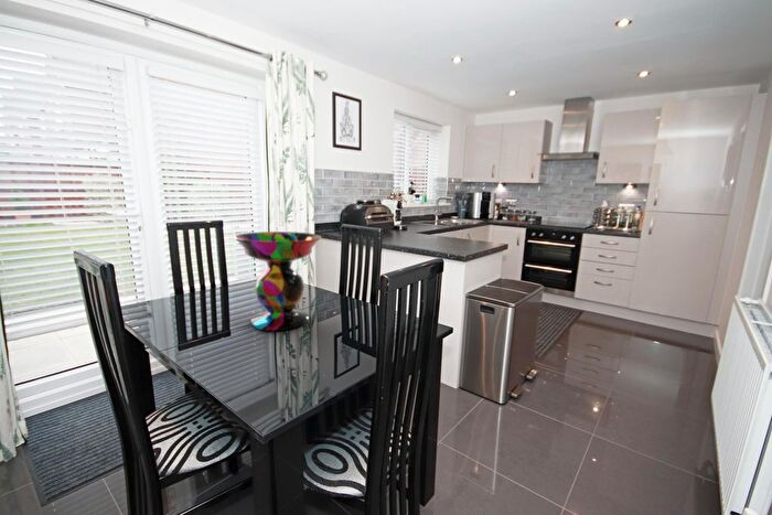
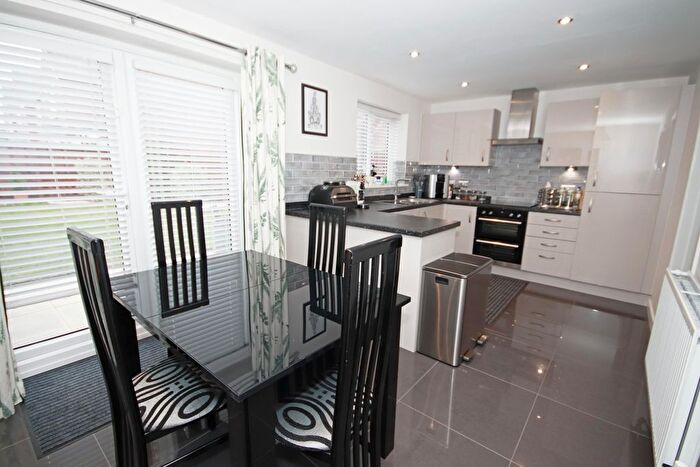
- decorative bowl (279, 279)
